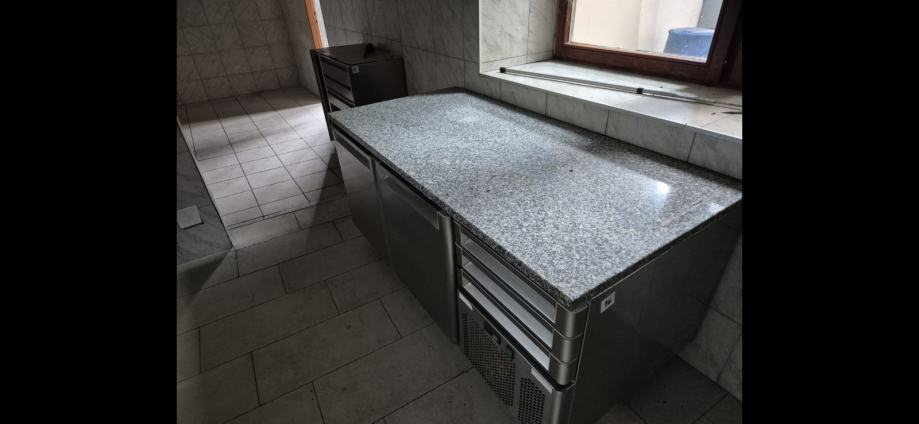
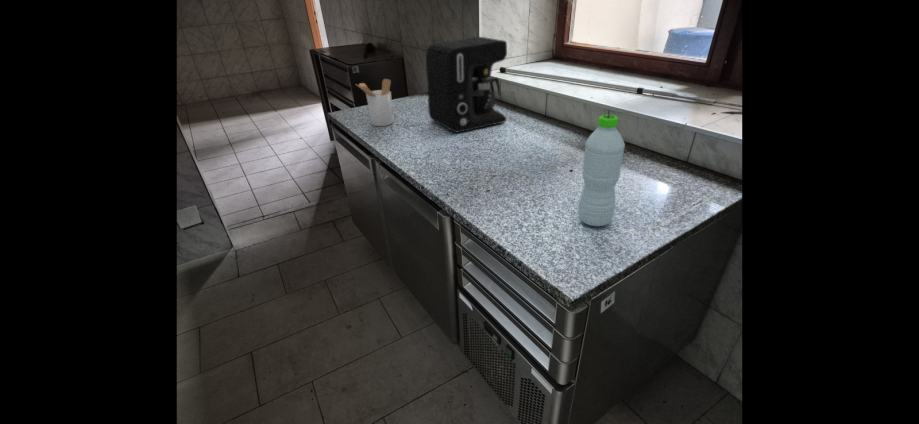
+ coffee maker (470, 83)
+ utensil holder (375, 102)
+ water bottle (601, 172)
